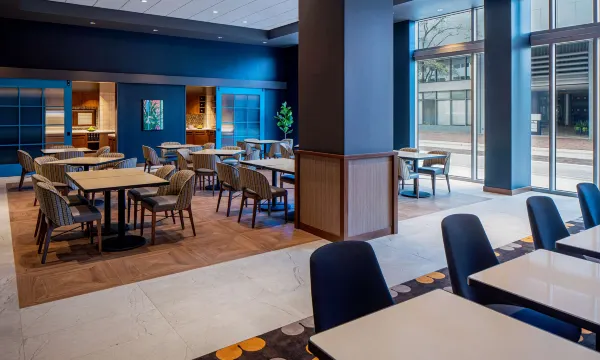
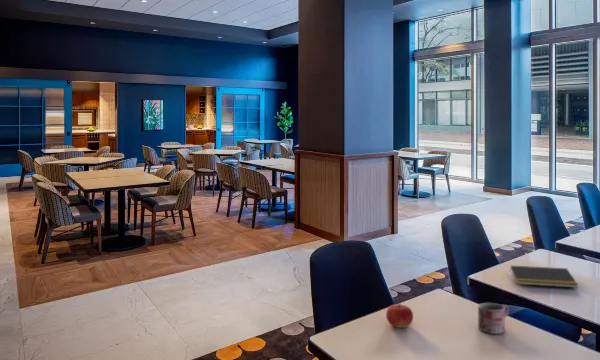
+ fruit (399, 314)
+ notepad (542, 276)
+ mug (495, 317)
